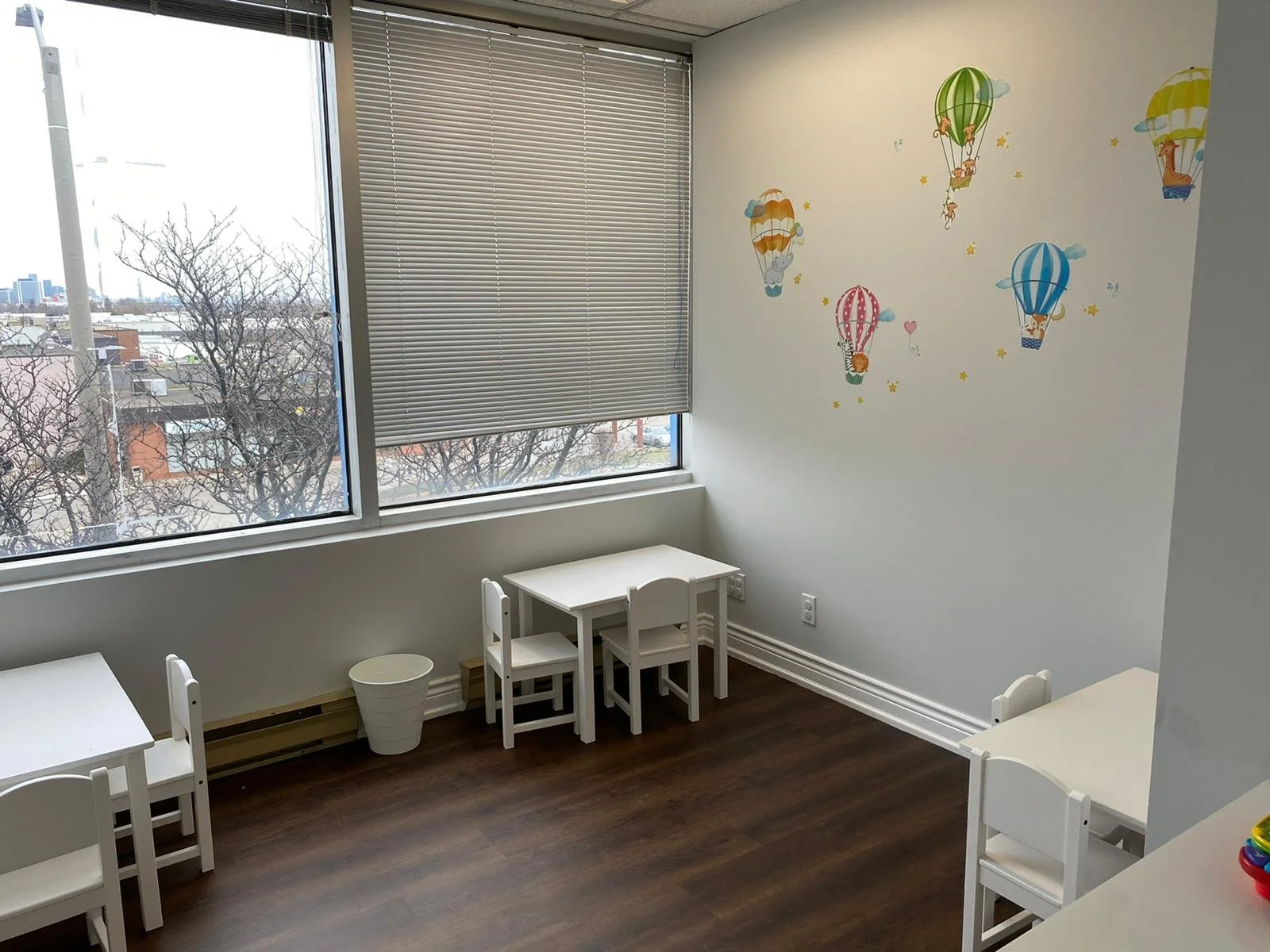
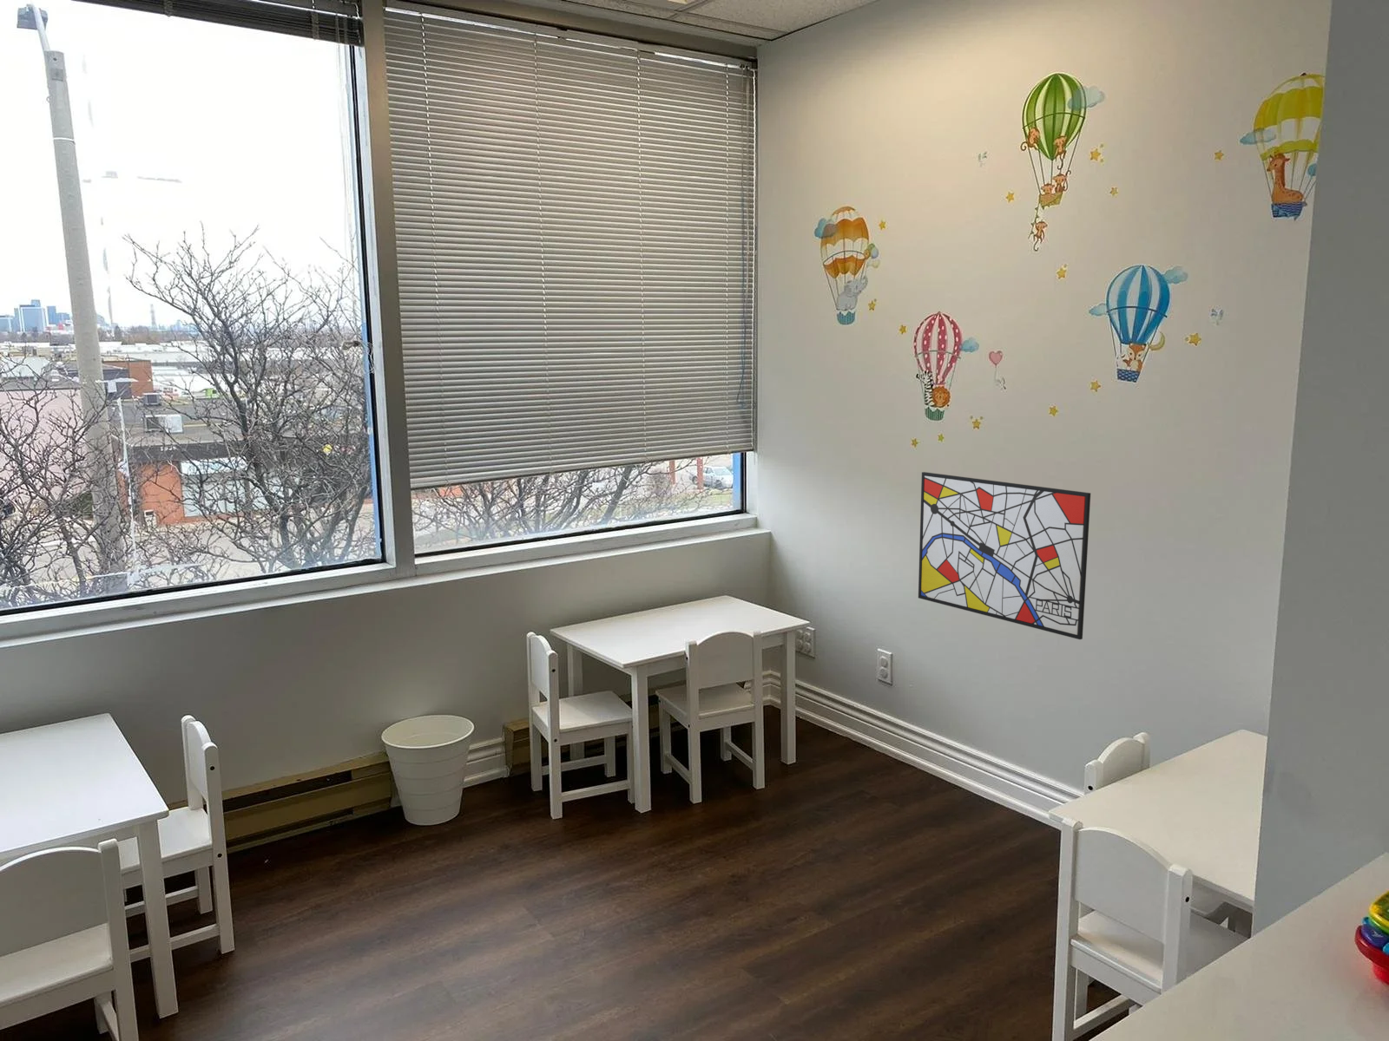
+ wall art (996, 550)
